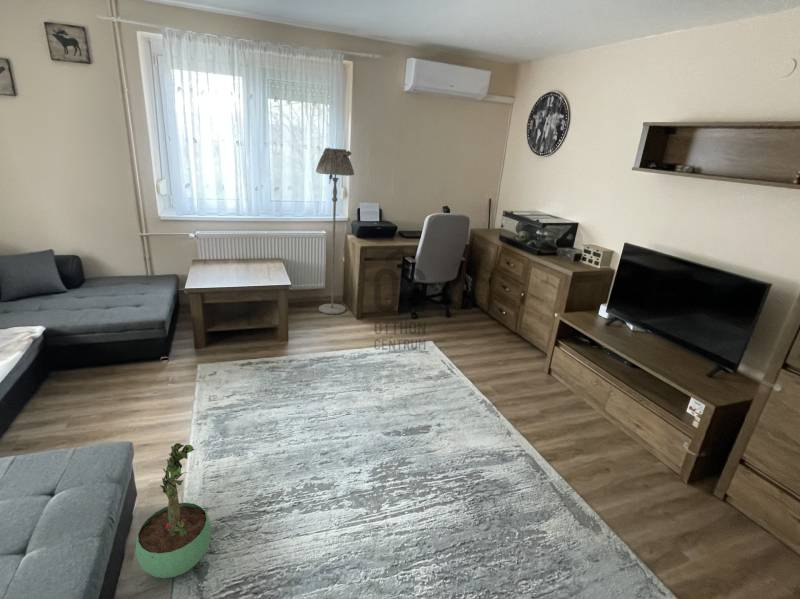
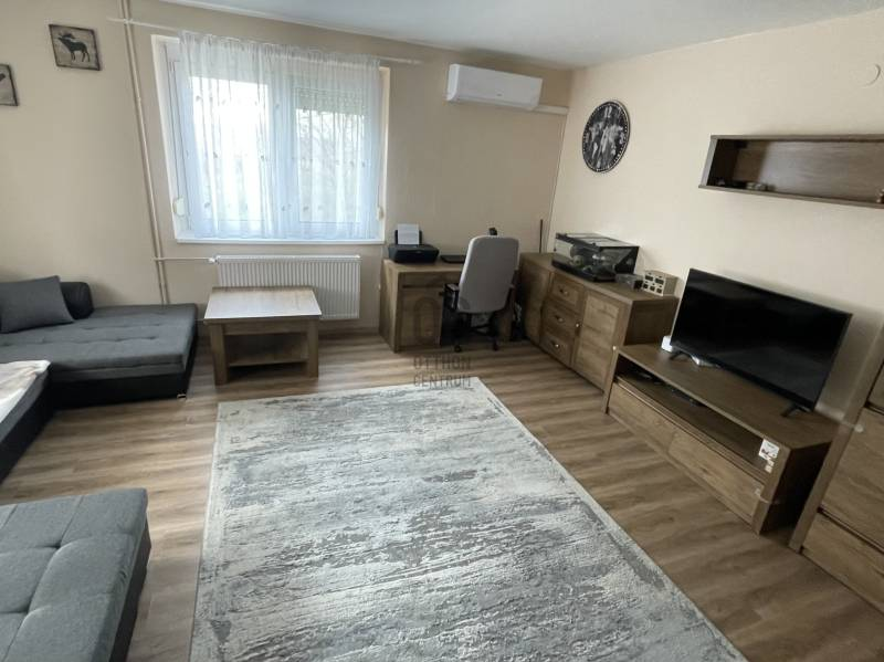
- potted plant (171, 509)
- floor lamp (333, 234)
